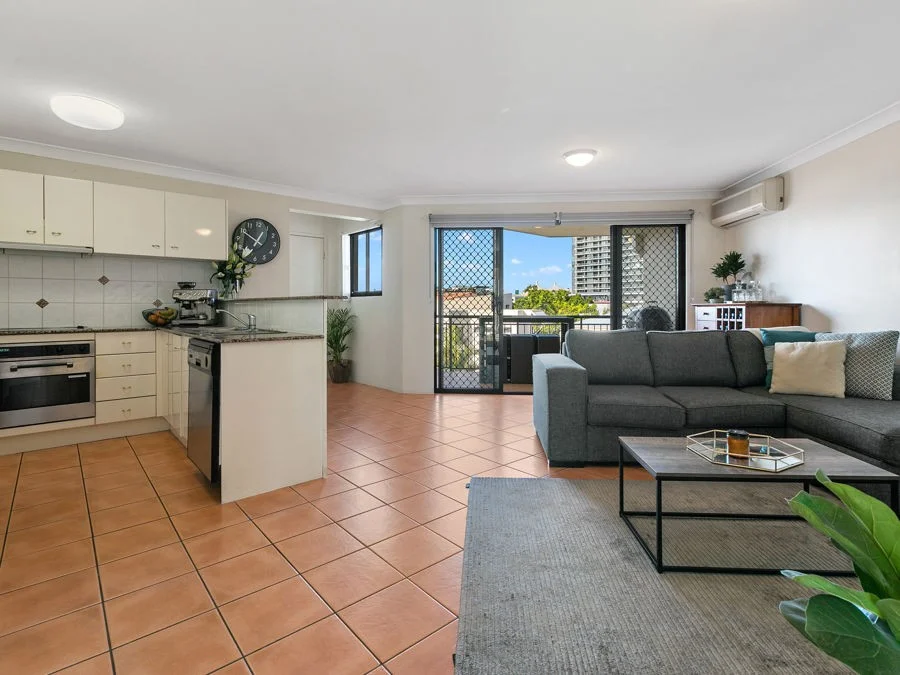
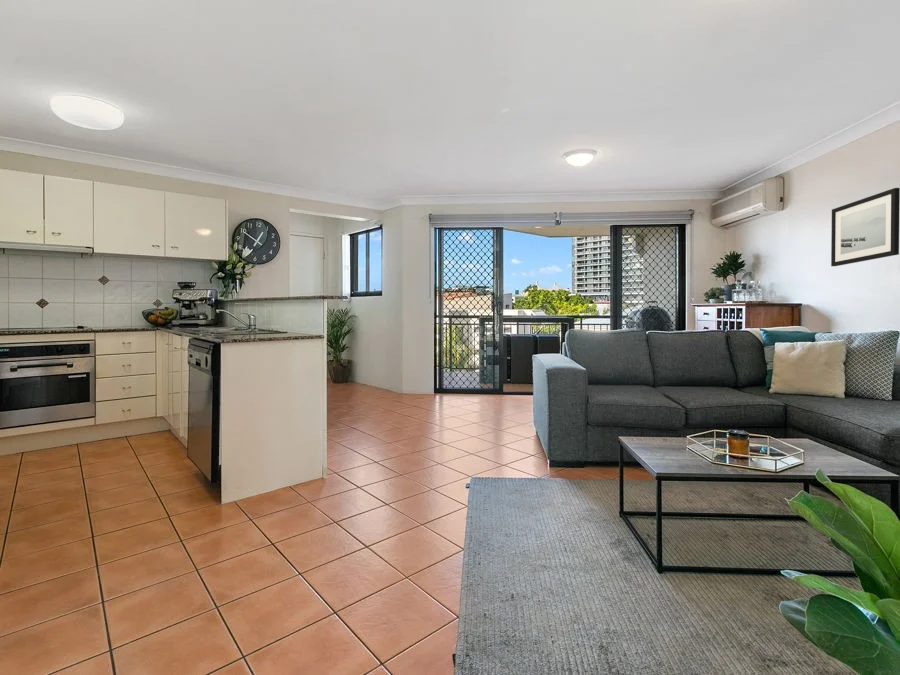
+ wall art (862, 230)
